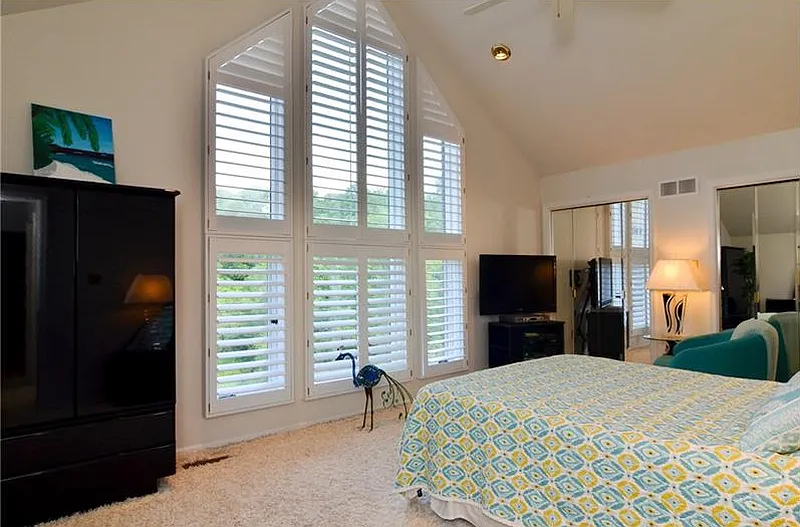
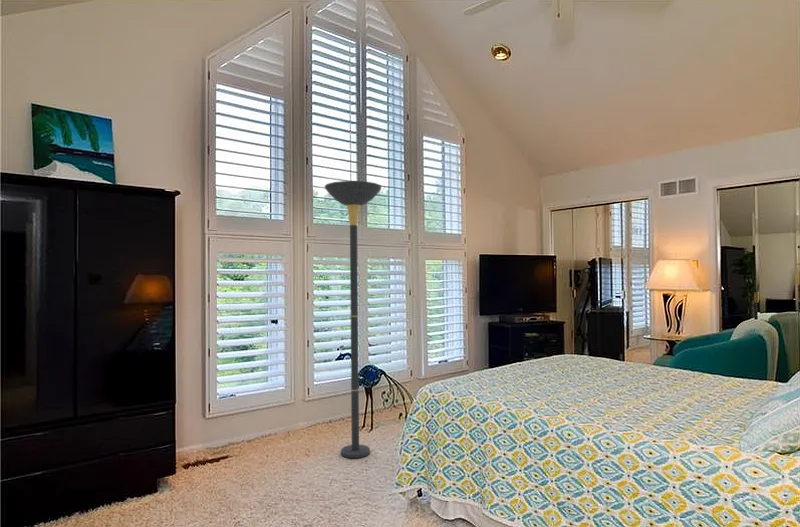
+ floor lamp (354, 318)
